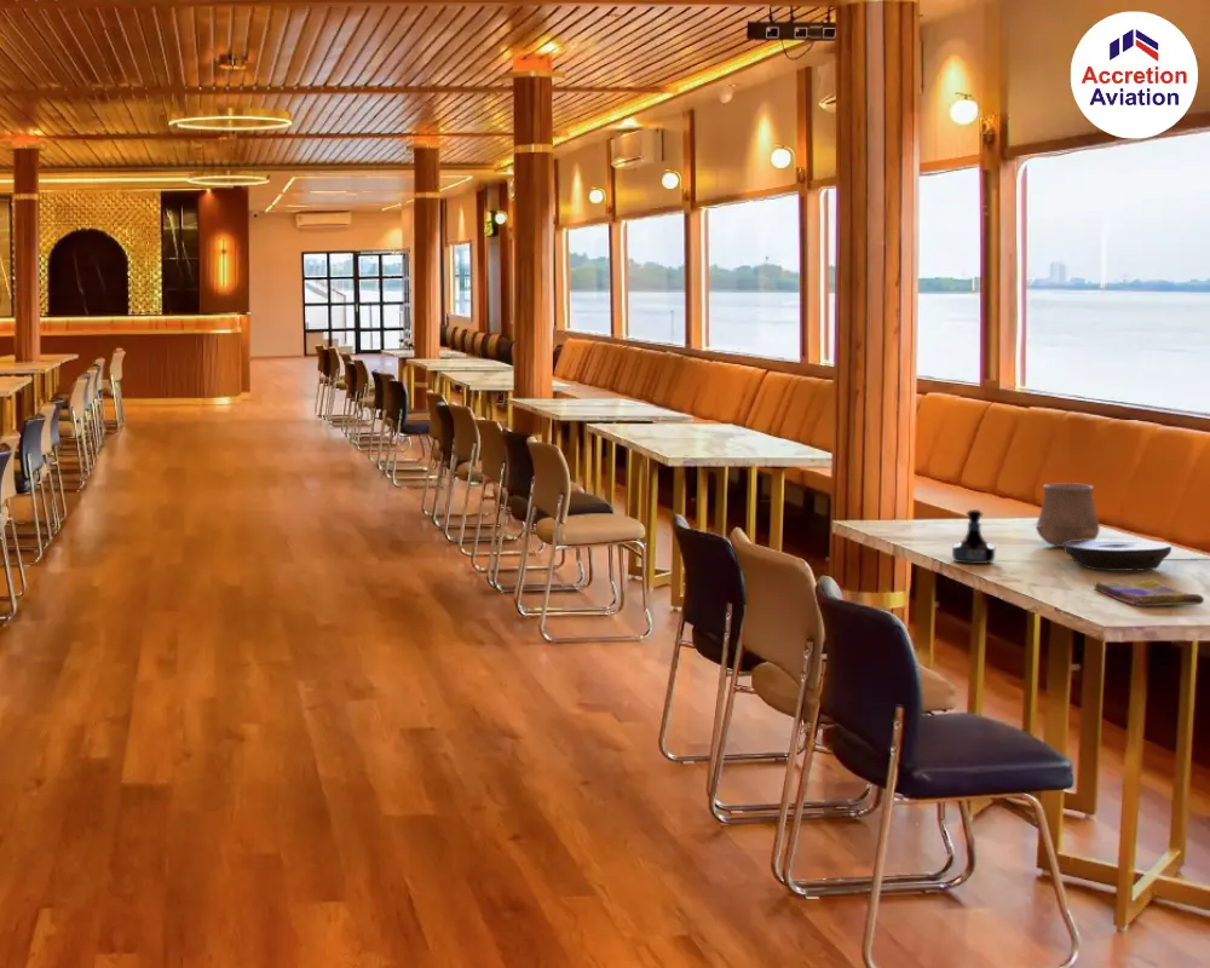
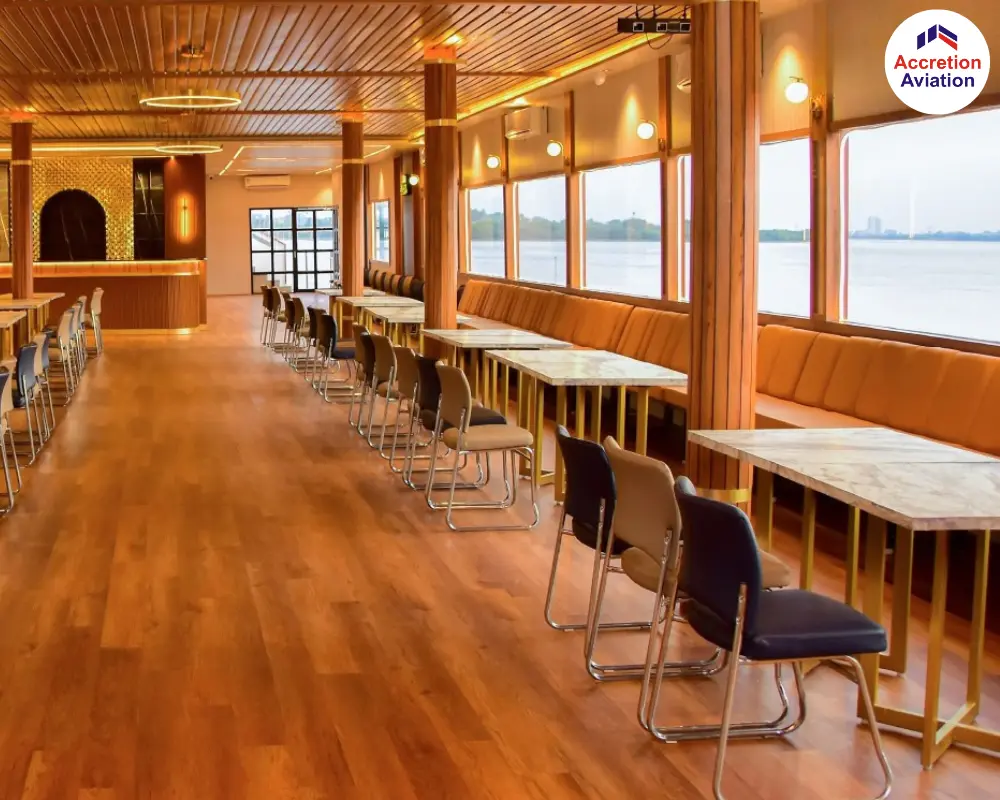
- dish towel (1147, 592)
- ceramic cup (1067, 515)
- tequila bottle (973, 535)
- plate (1116, 554)
